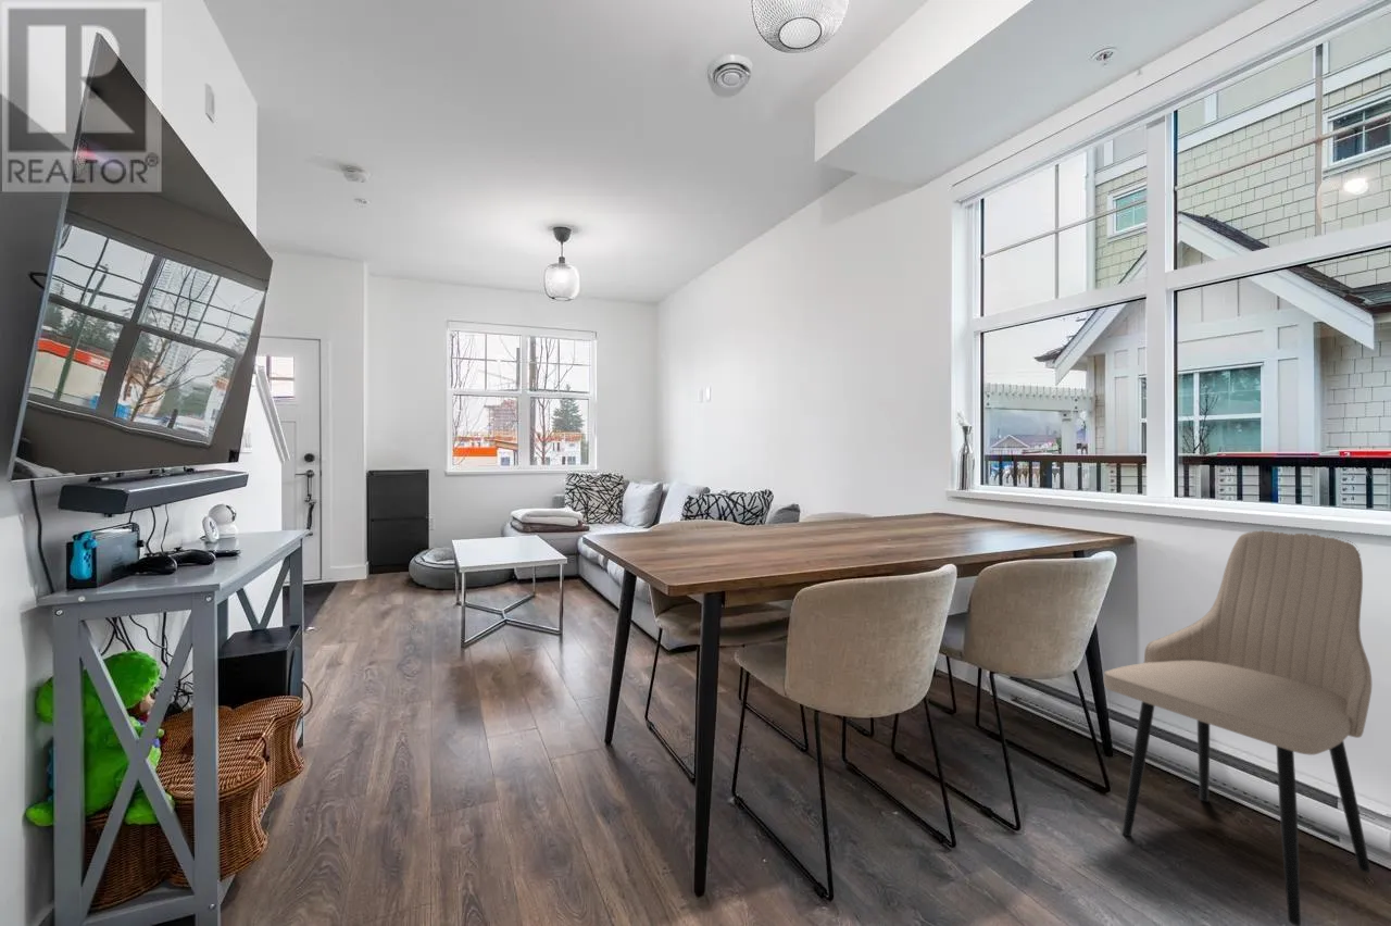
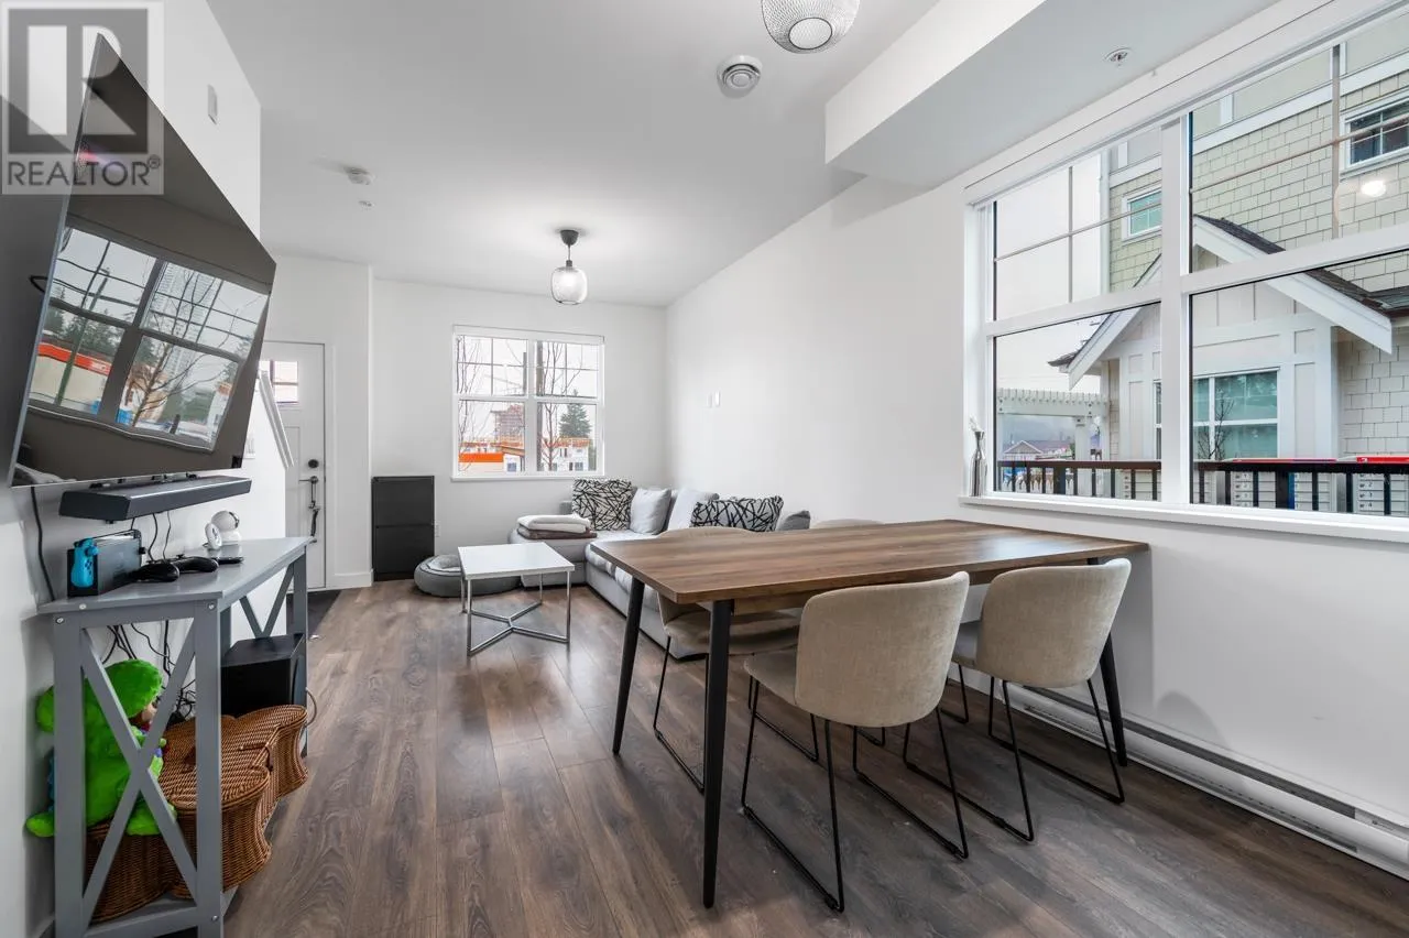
- dining chair (1249, 691)
